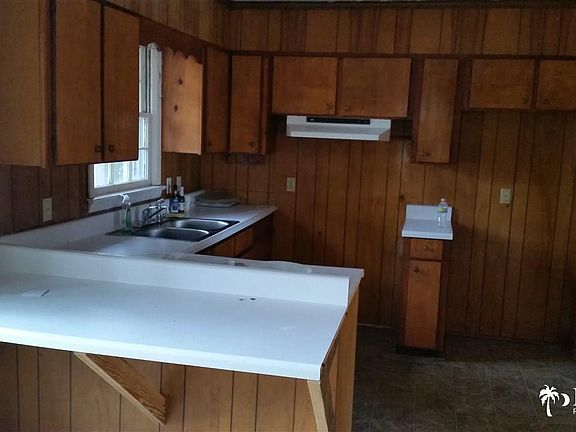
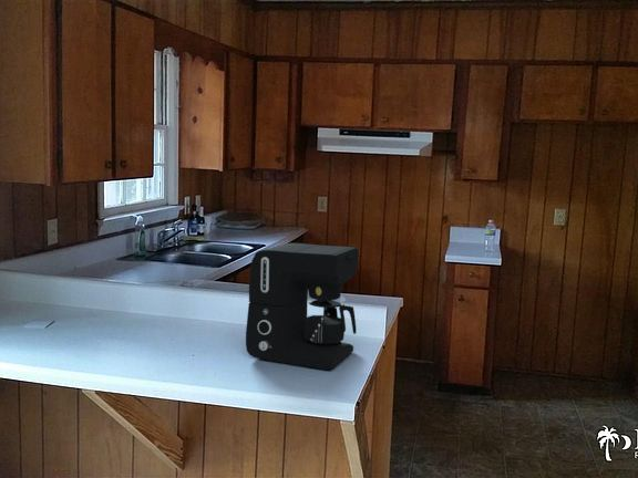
+ coffee maker (306, 302)
